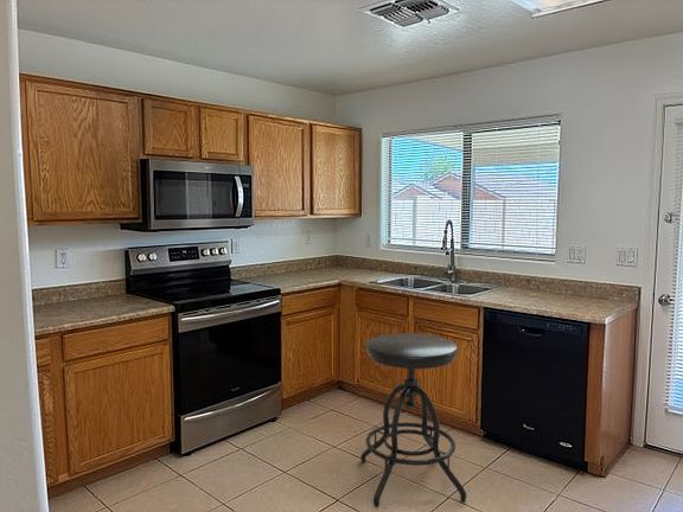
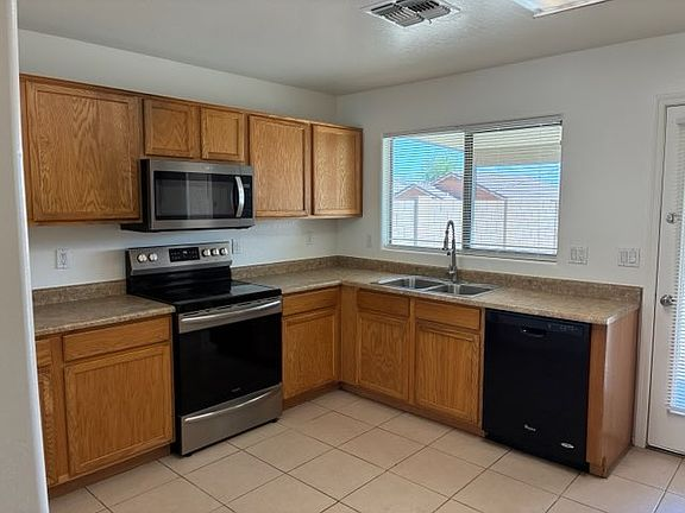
- stool (410, 407)
